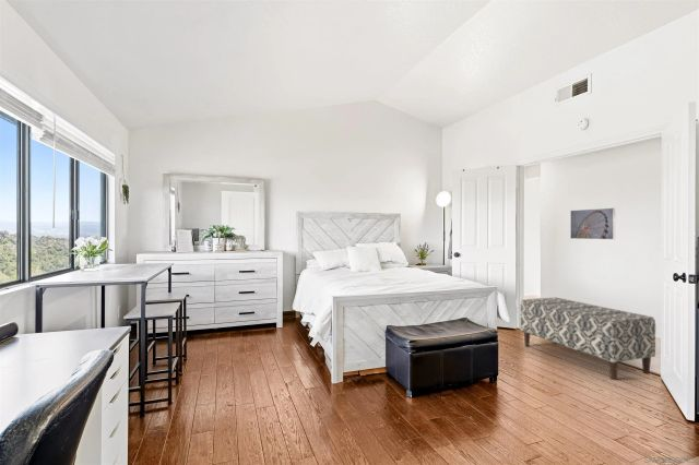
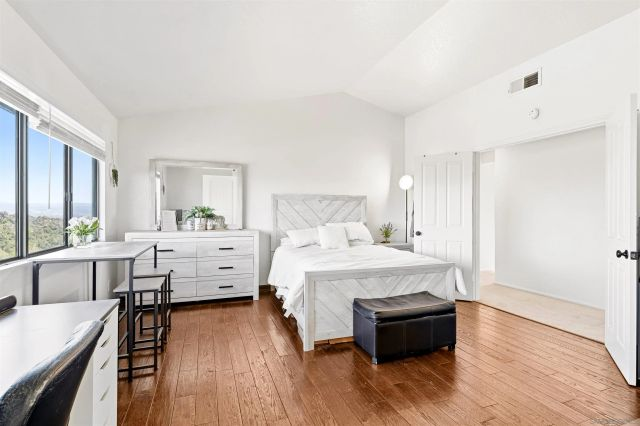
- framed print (591, 224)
- bench (580, 332)
